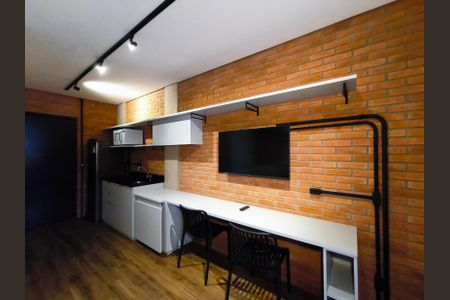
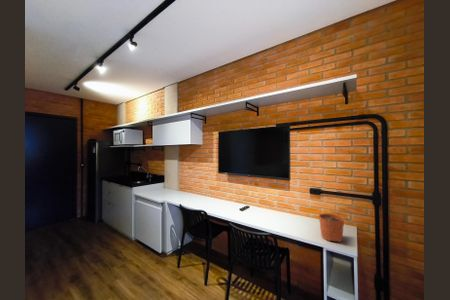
+ plant pot (331, 222)
